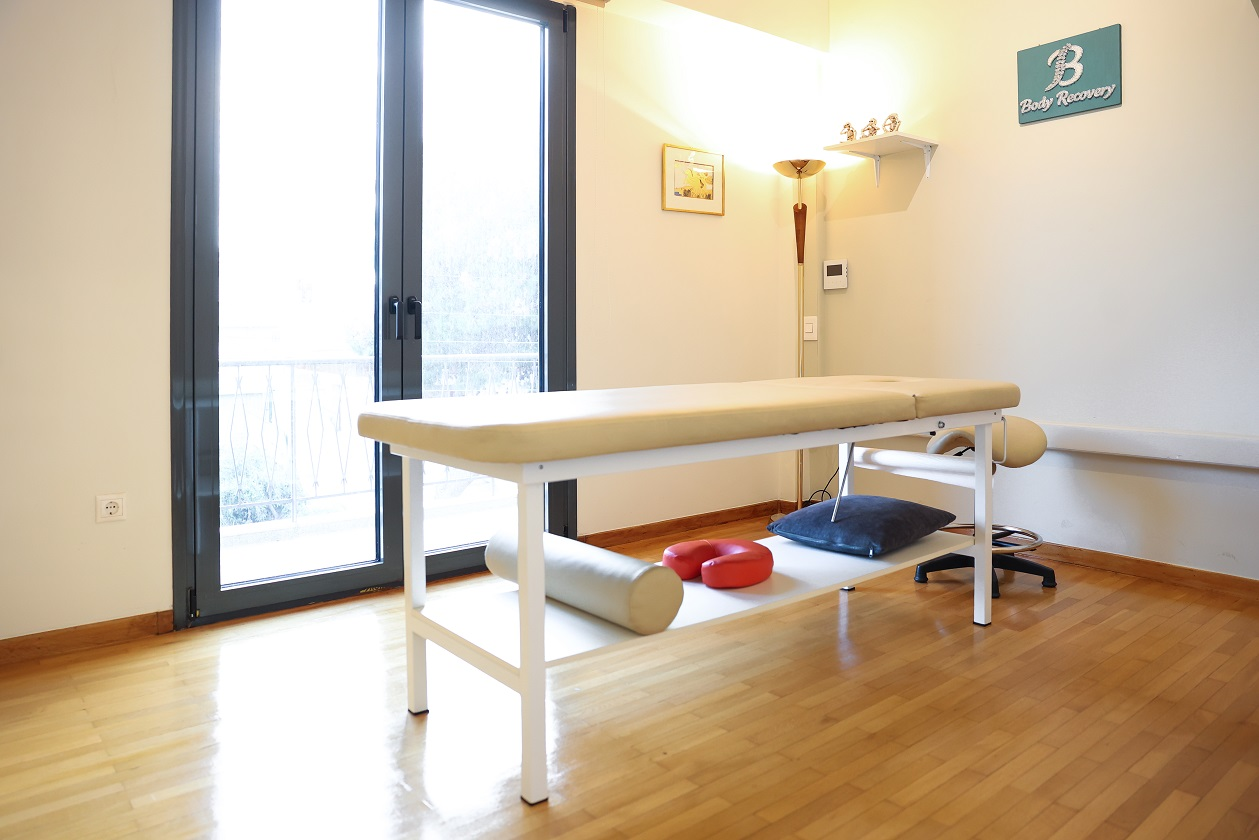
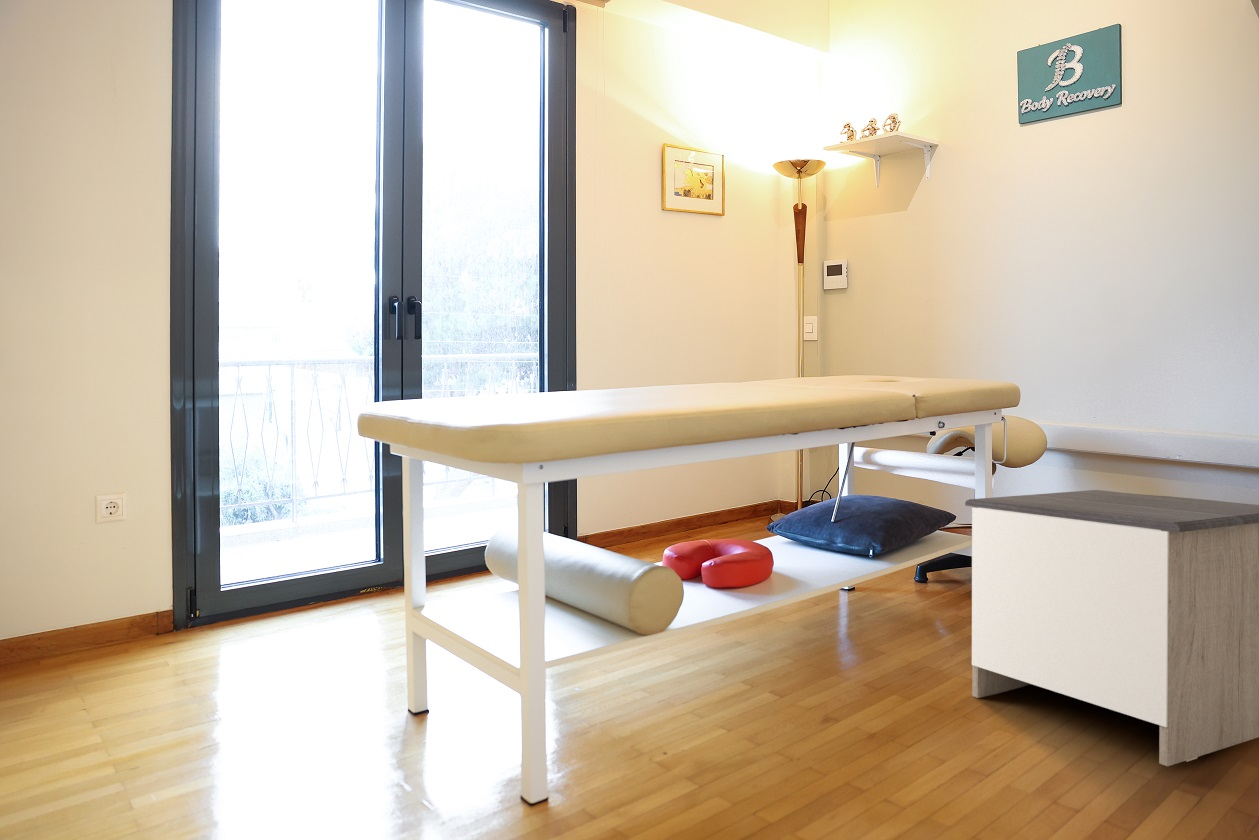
+ nightstand (1129, 607)
